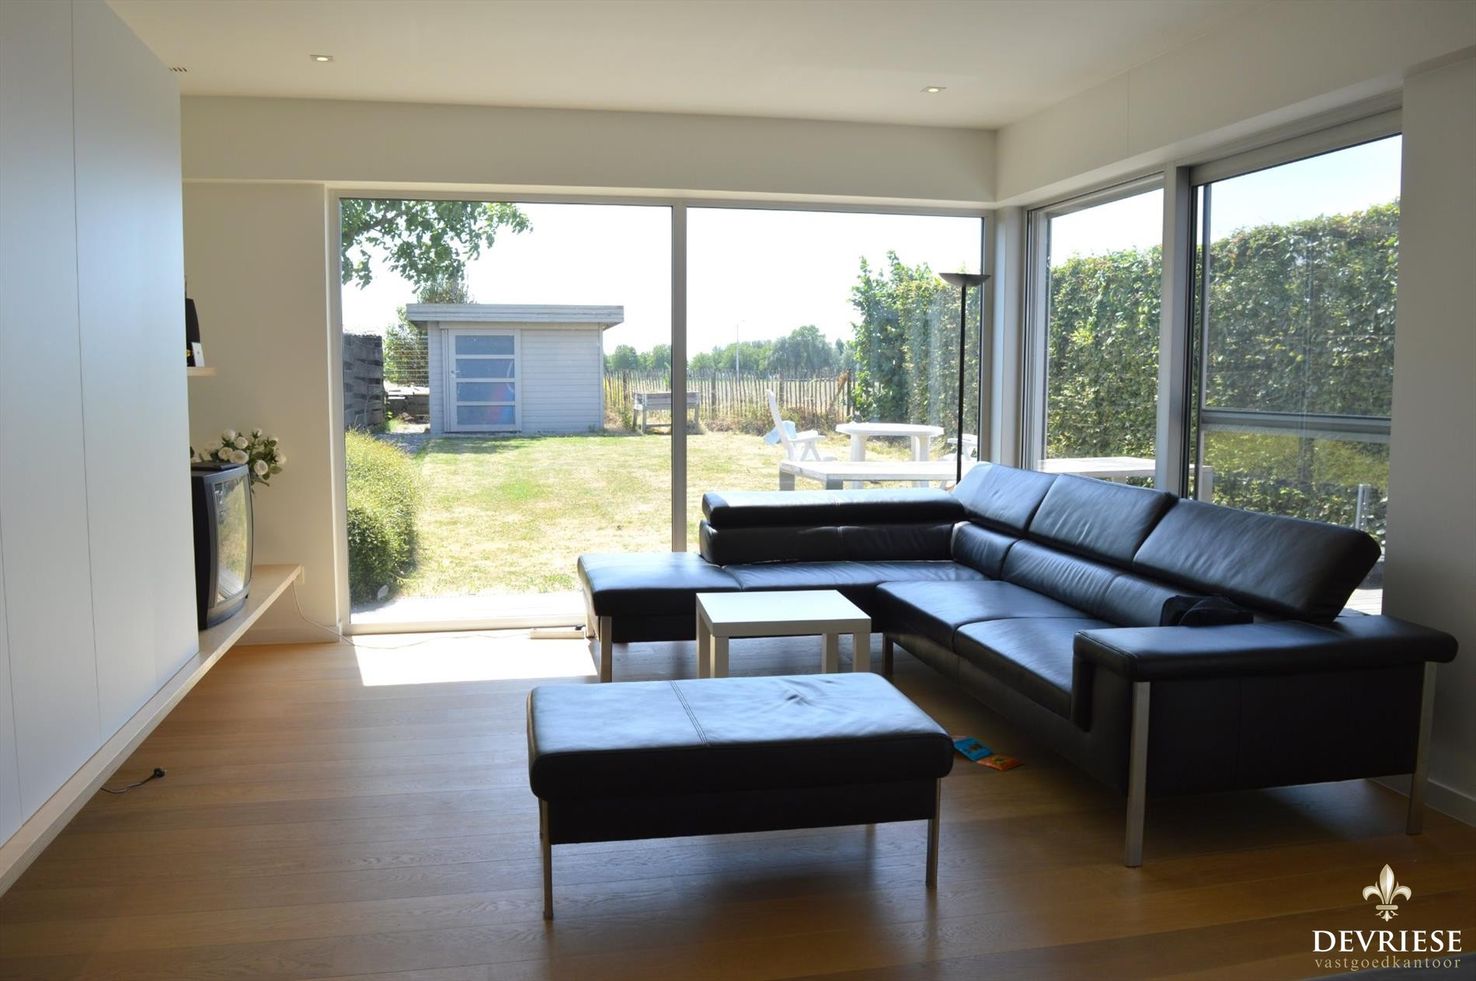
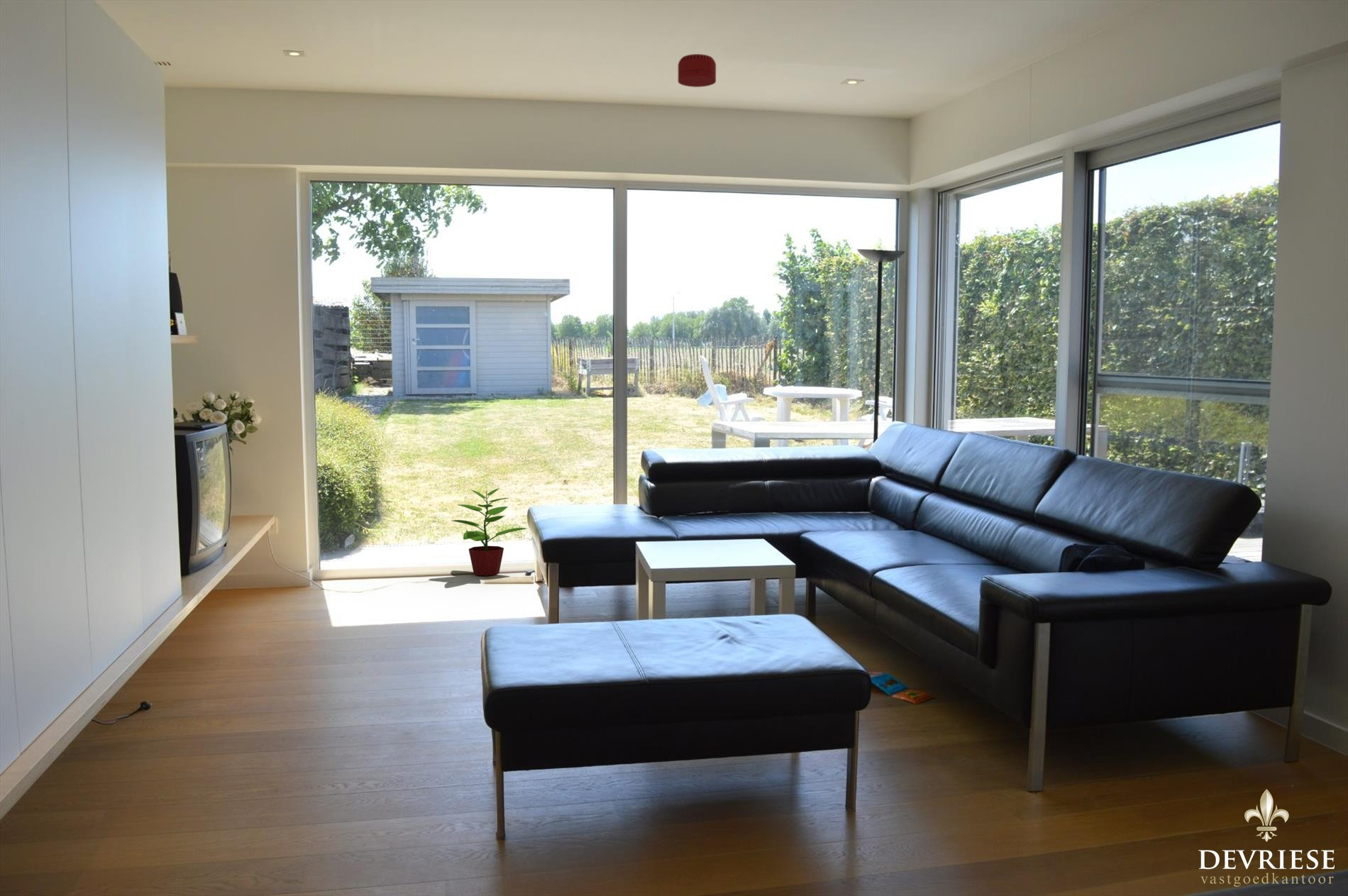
+ potted plant (485, 529)
+ smoke detector (697, 70)
